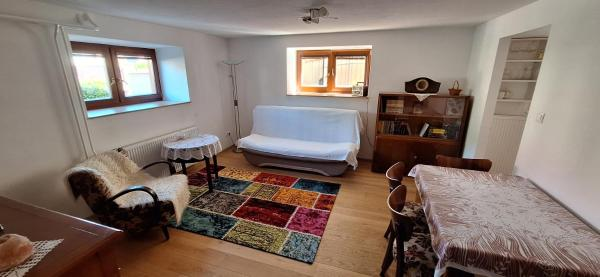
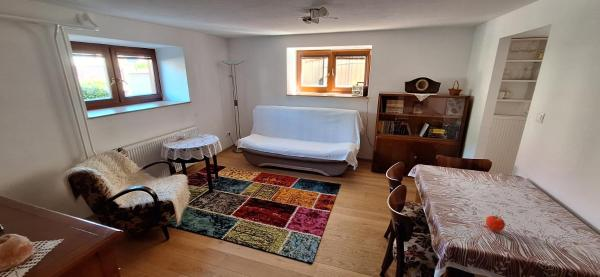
+ fruit (495, 223)
